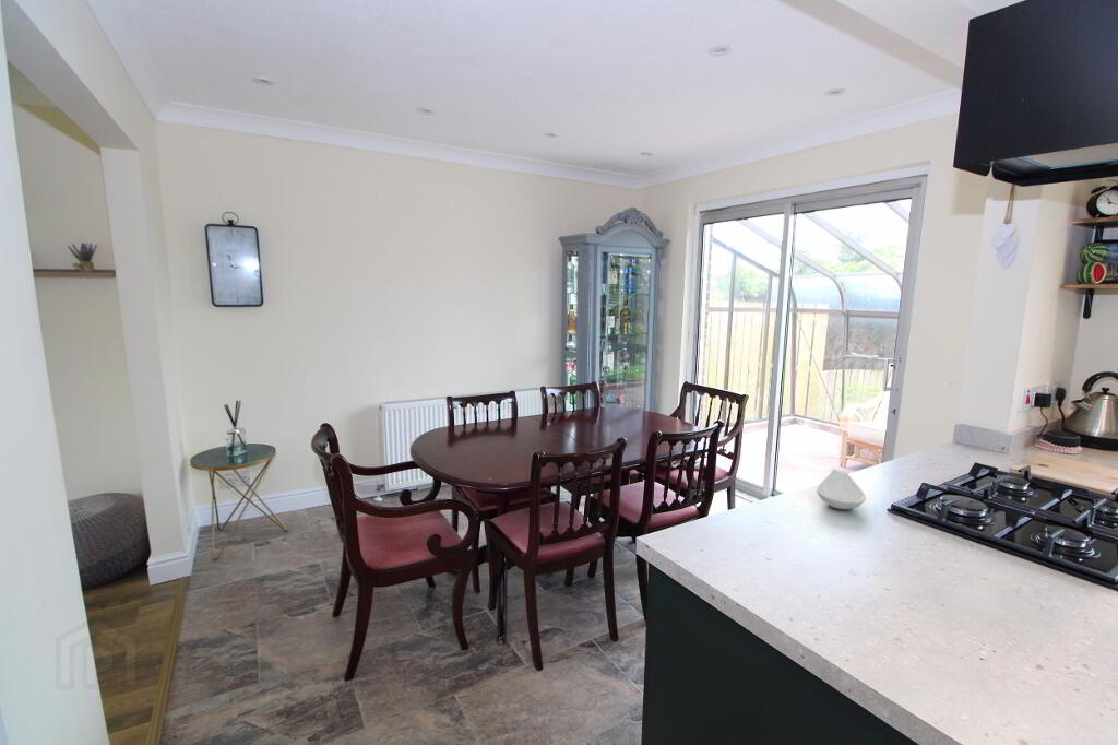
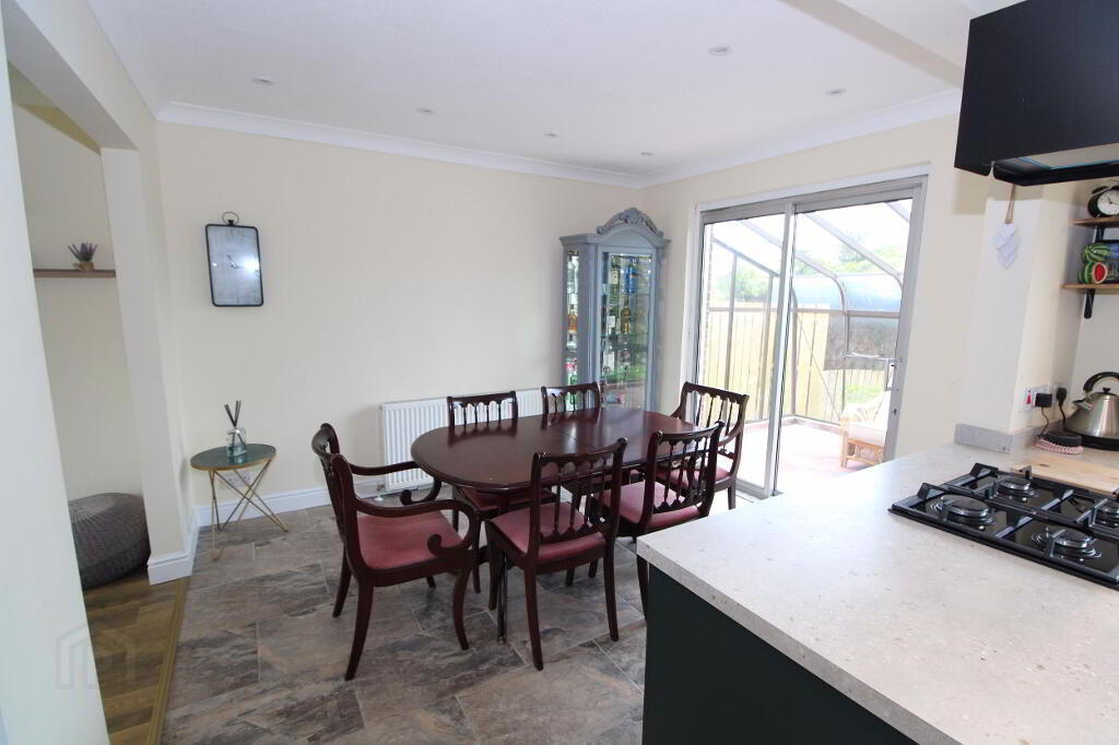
- spoon rest (838, 486)
